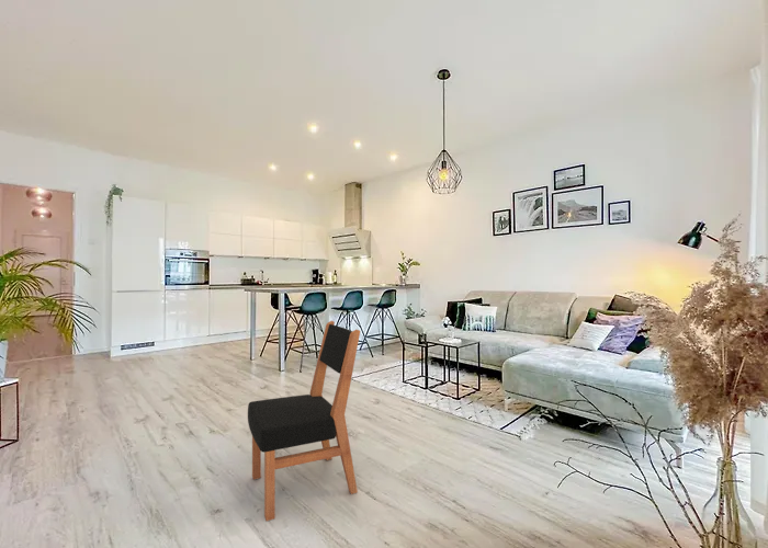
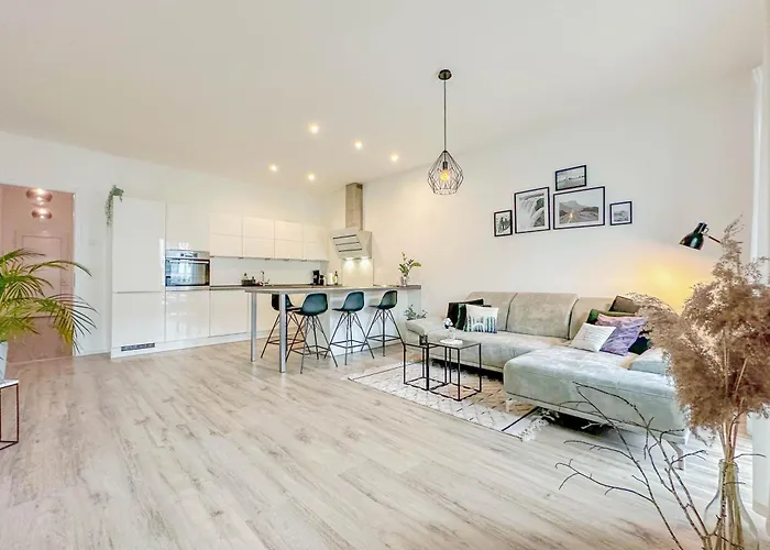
- dining chair (302, 406)
